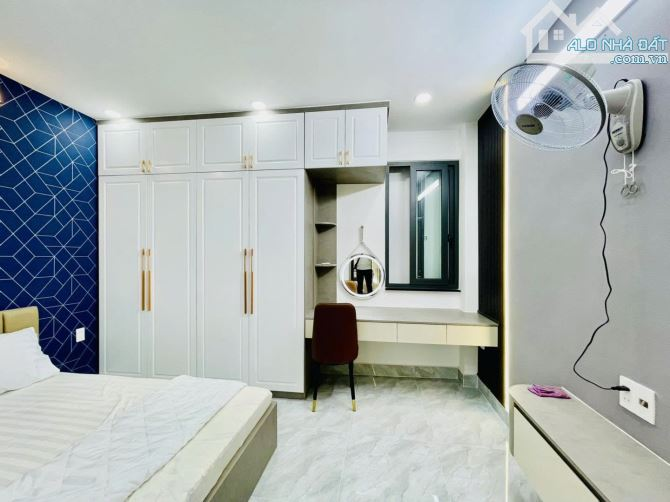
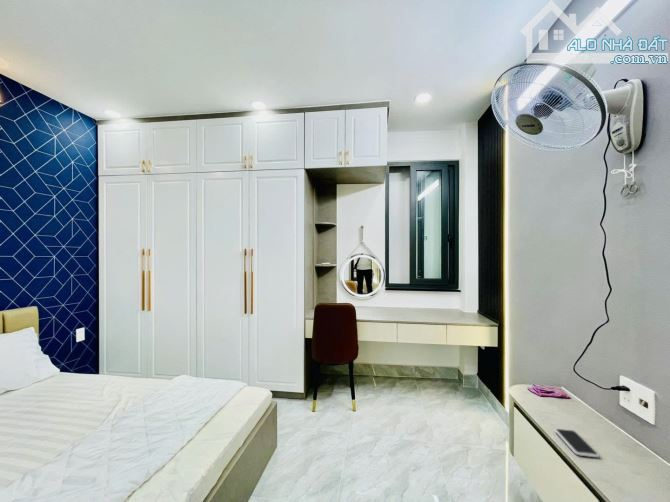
+ smartphone (575, 442)
